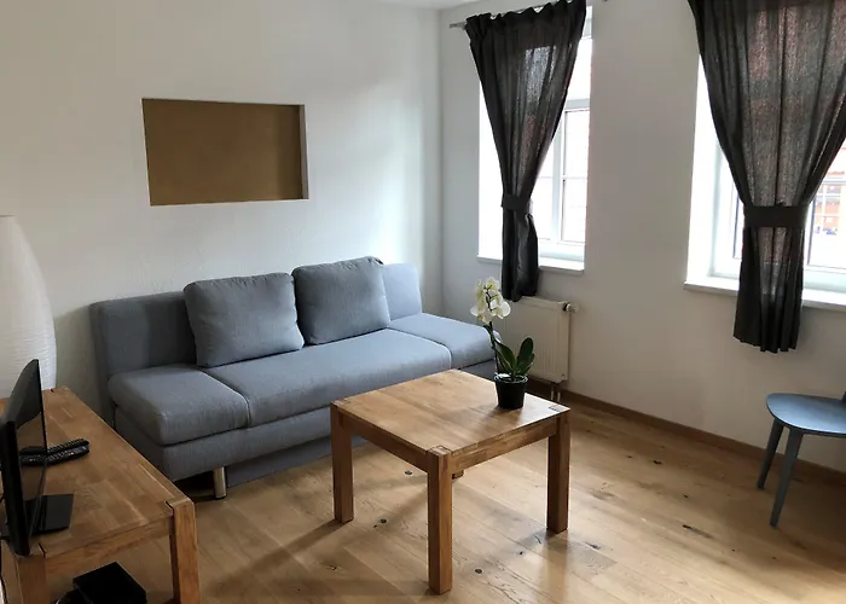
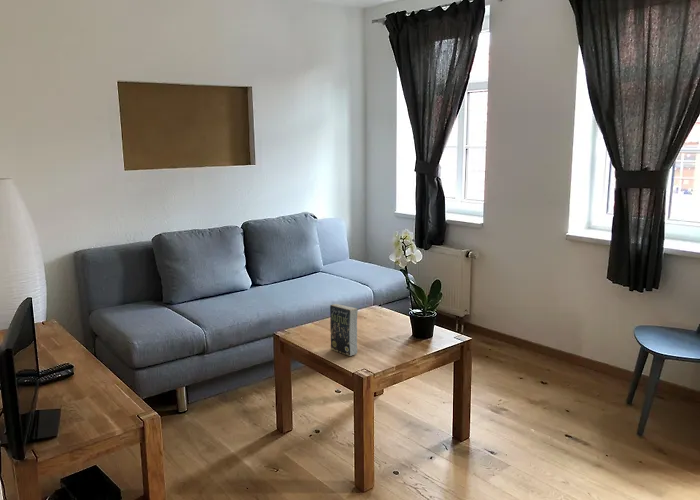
+ book (344, 329)
